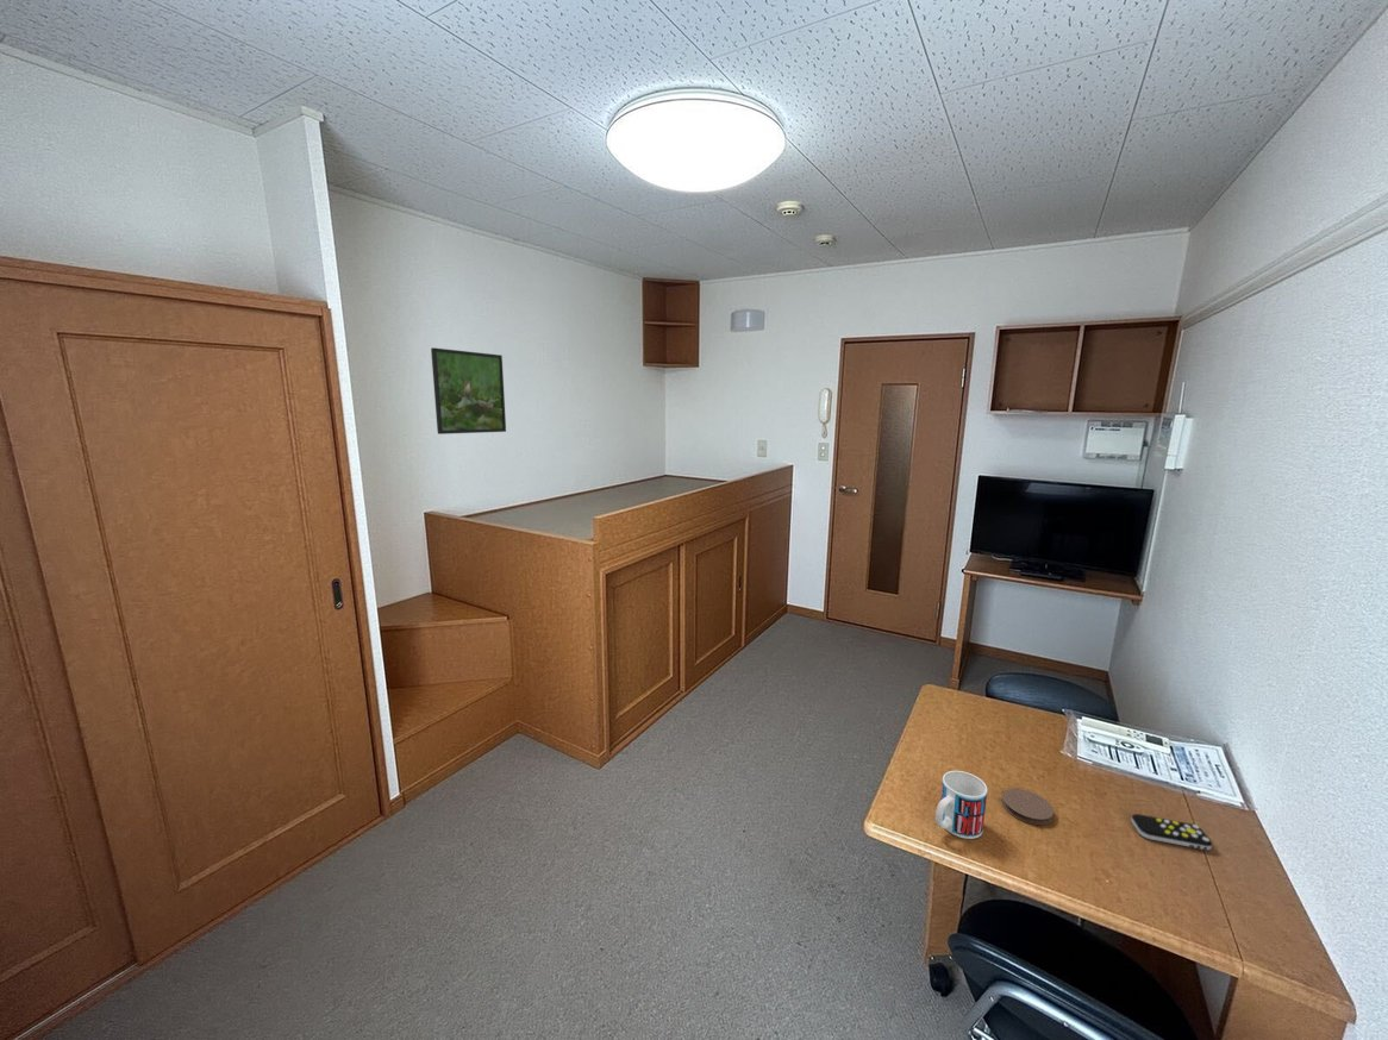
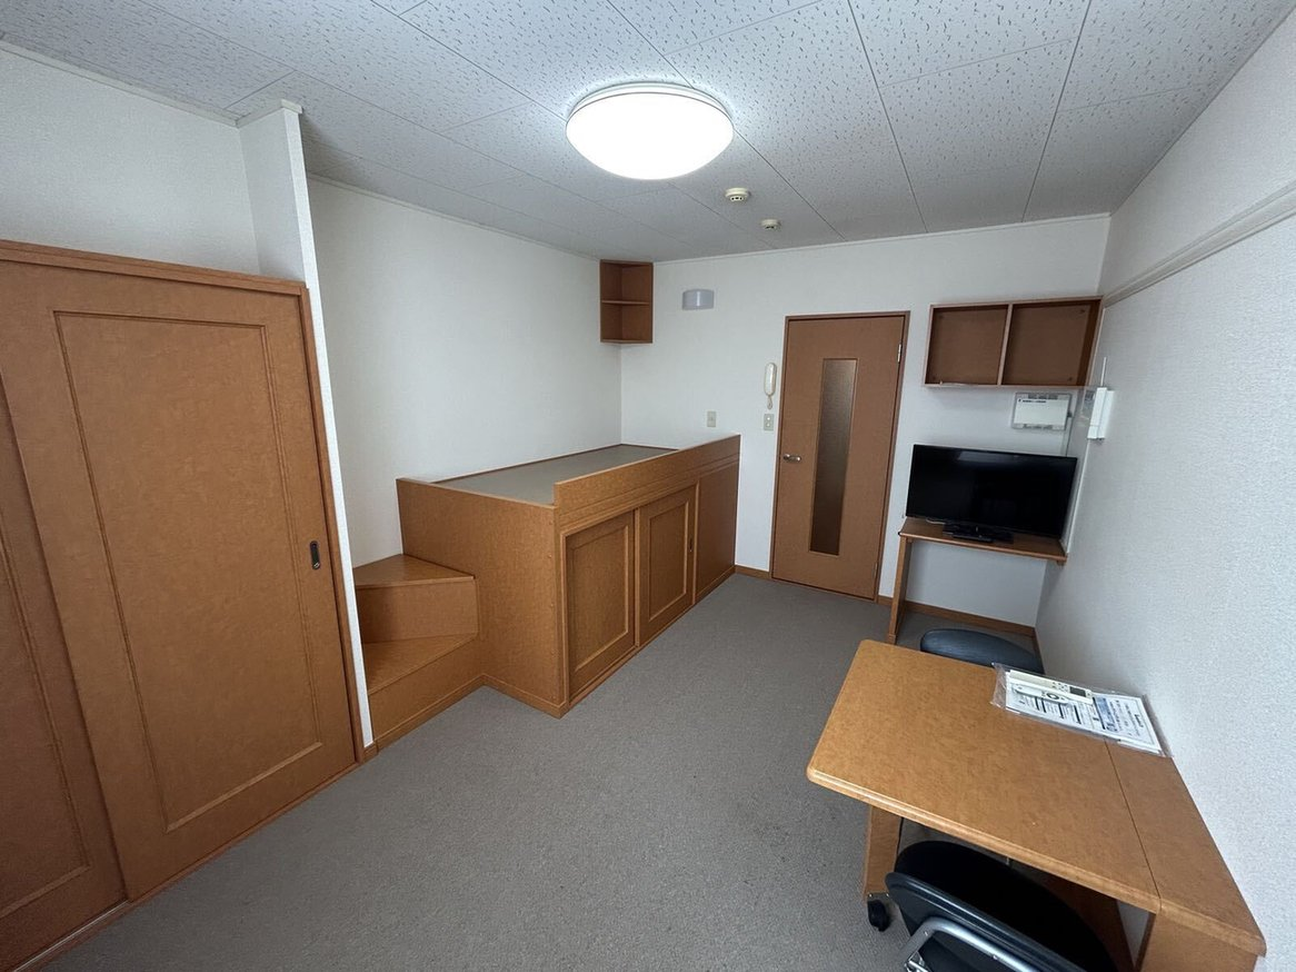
- mug (959, 807)
- remote control (1170, 831)
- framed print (470, 393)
- coaster (1026, 806)
